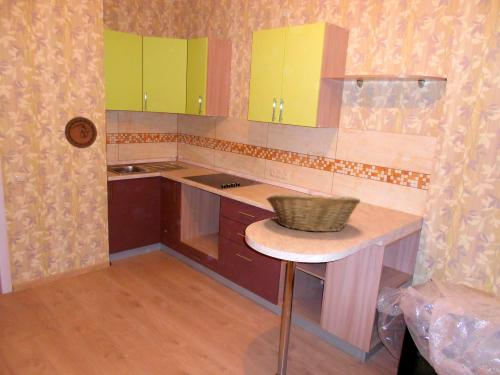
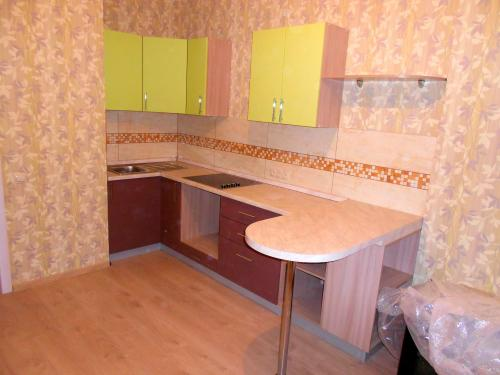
- decorative plate (81, 132)
- fruit basket (312, 207)
